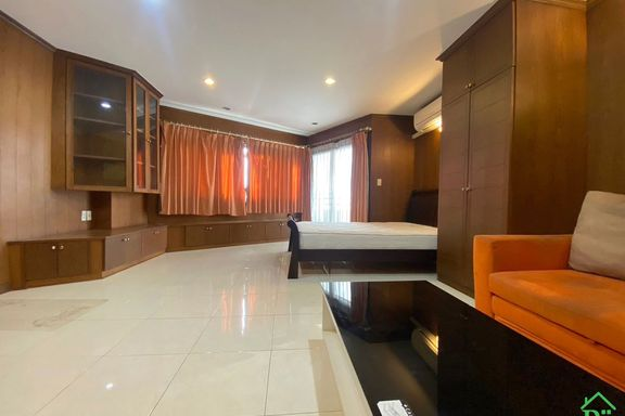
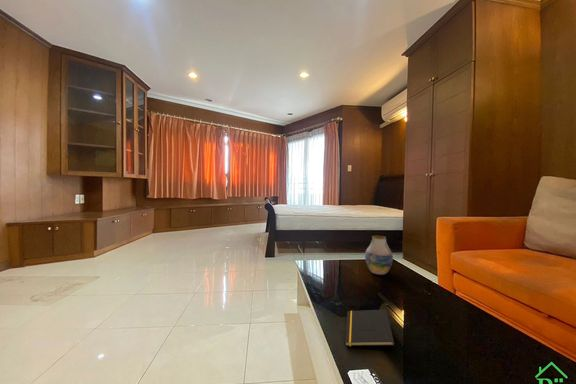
+ notepad (367, 326)
+ vase (378, 255)
